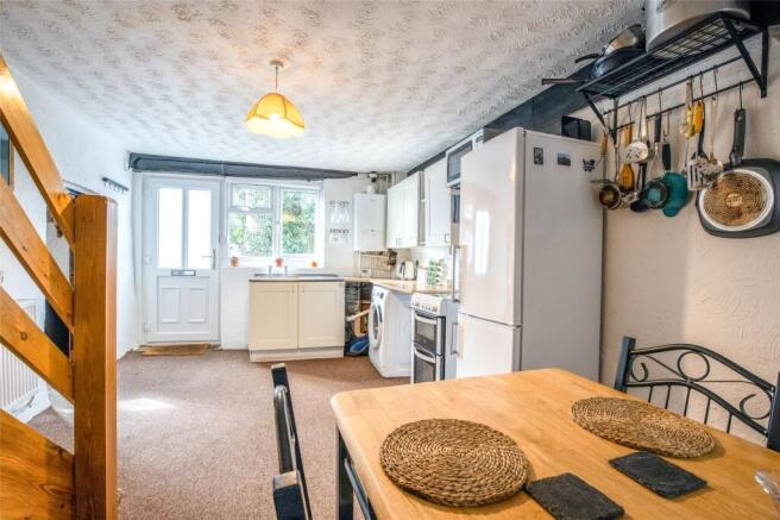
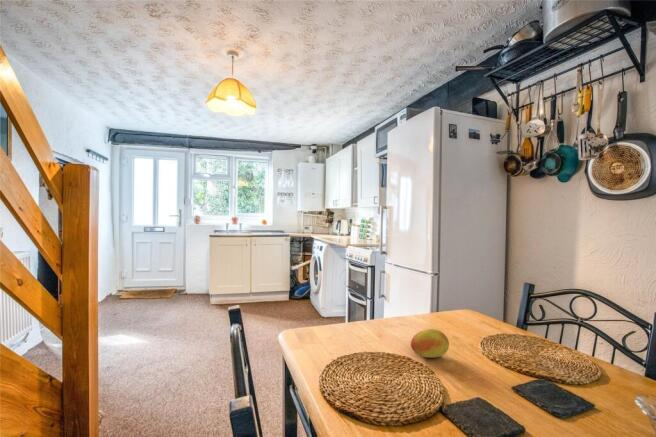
+ fruit (429, 343)
